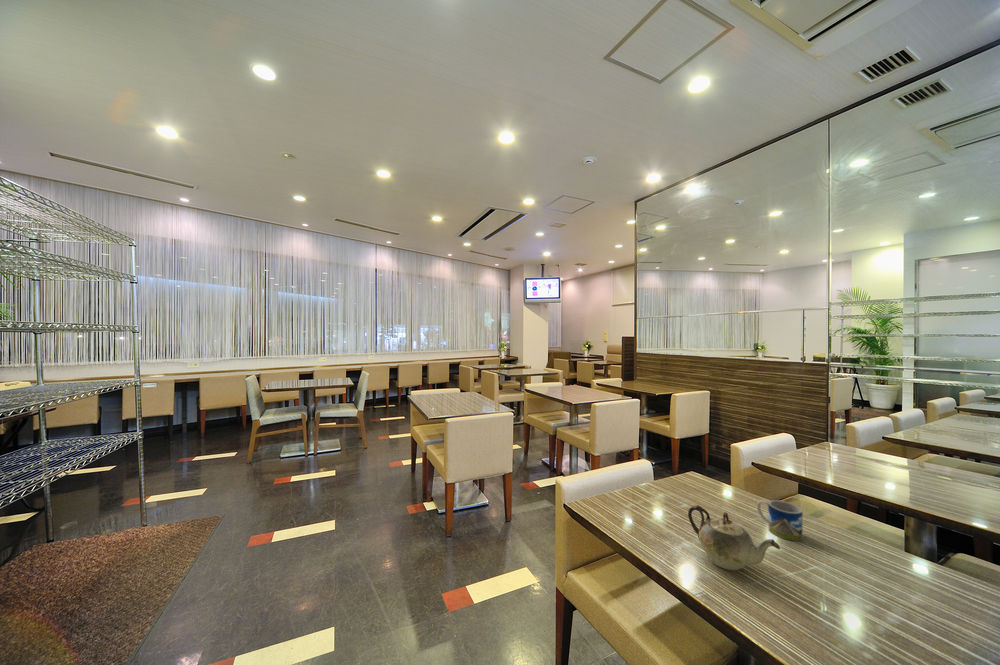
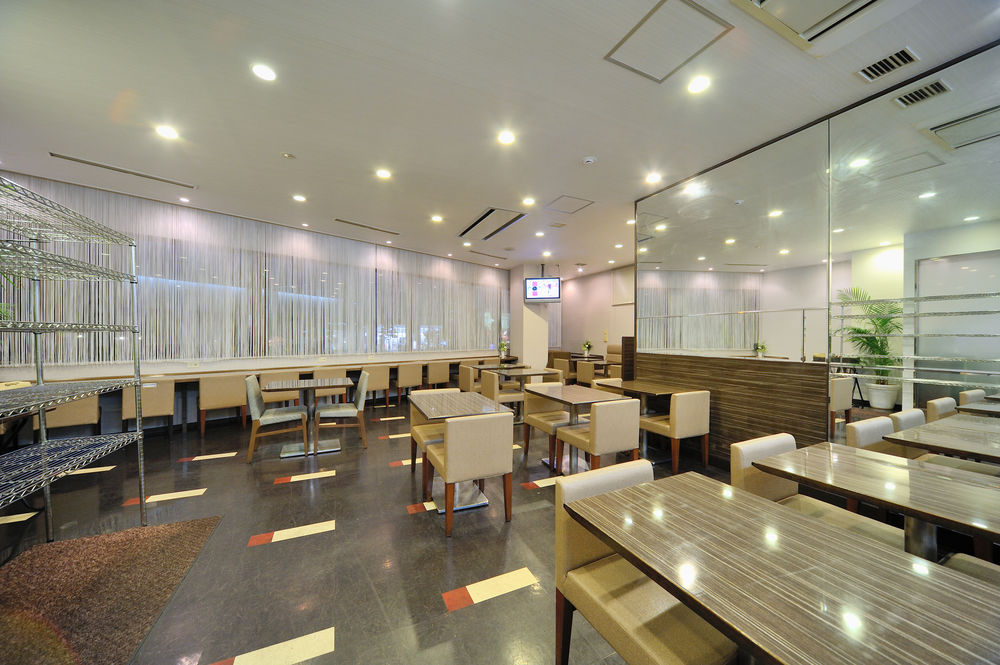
- teapot (730, 539)
- mug (778, 517)
